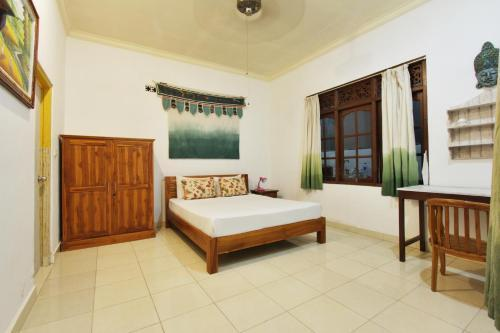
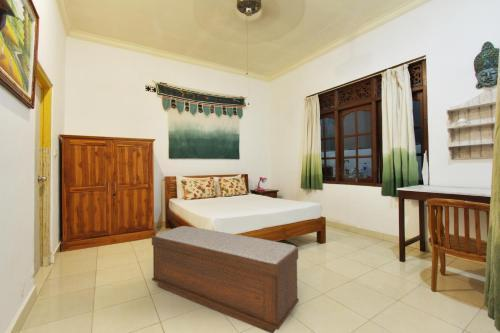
+ bench (219, 266)
